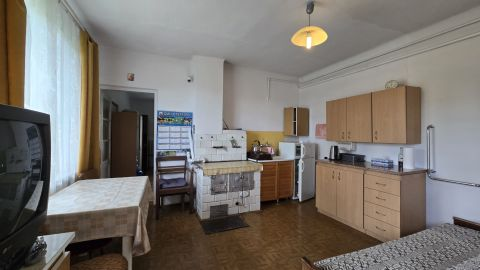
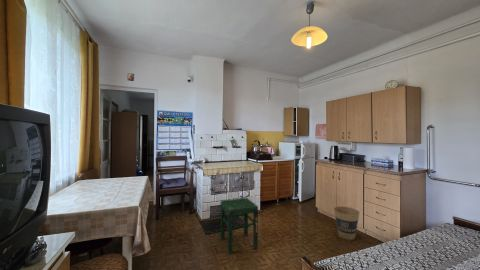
+ stool (238, 225)
+ trash can (346, 223)
